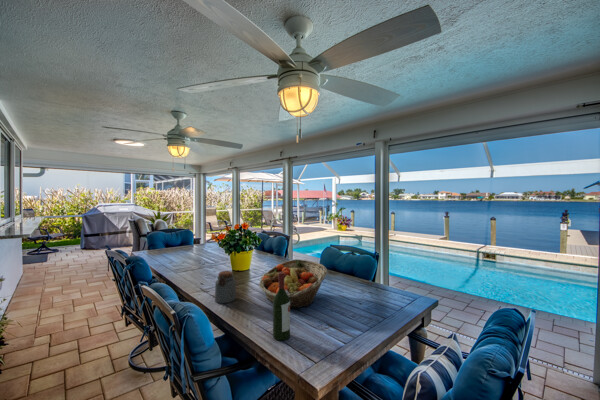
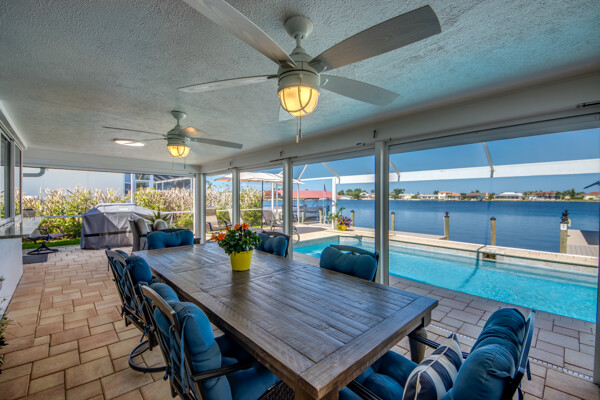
- jar (225, 286)
- wine bottle (281, 304)
- fruit basket (292, 281)
